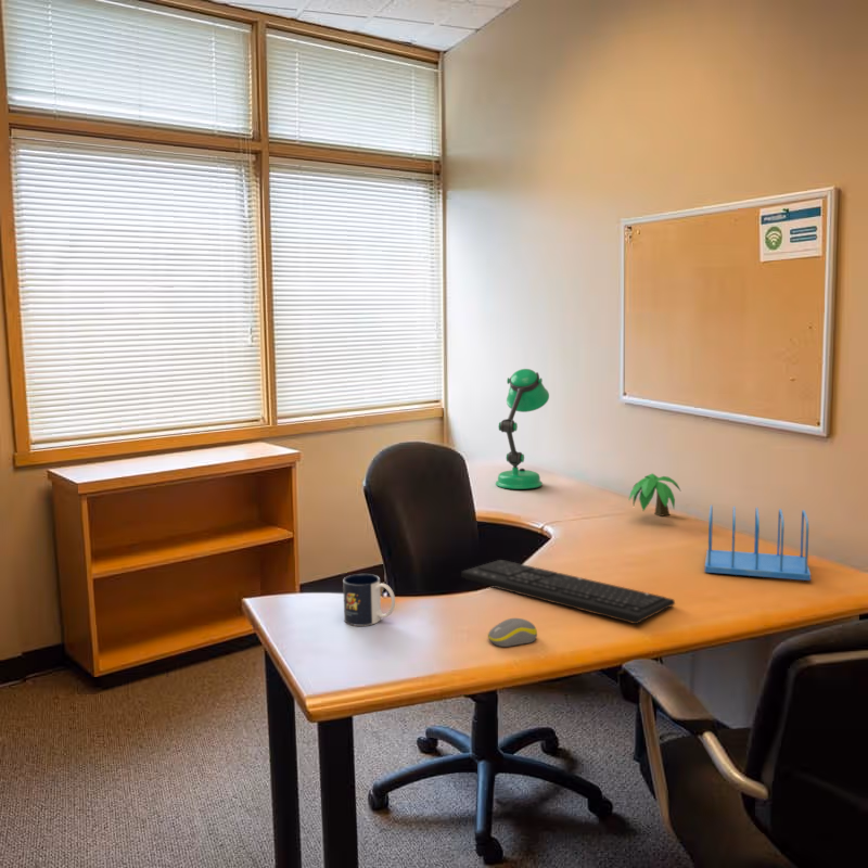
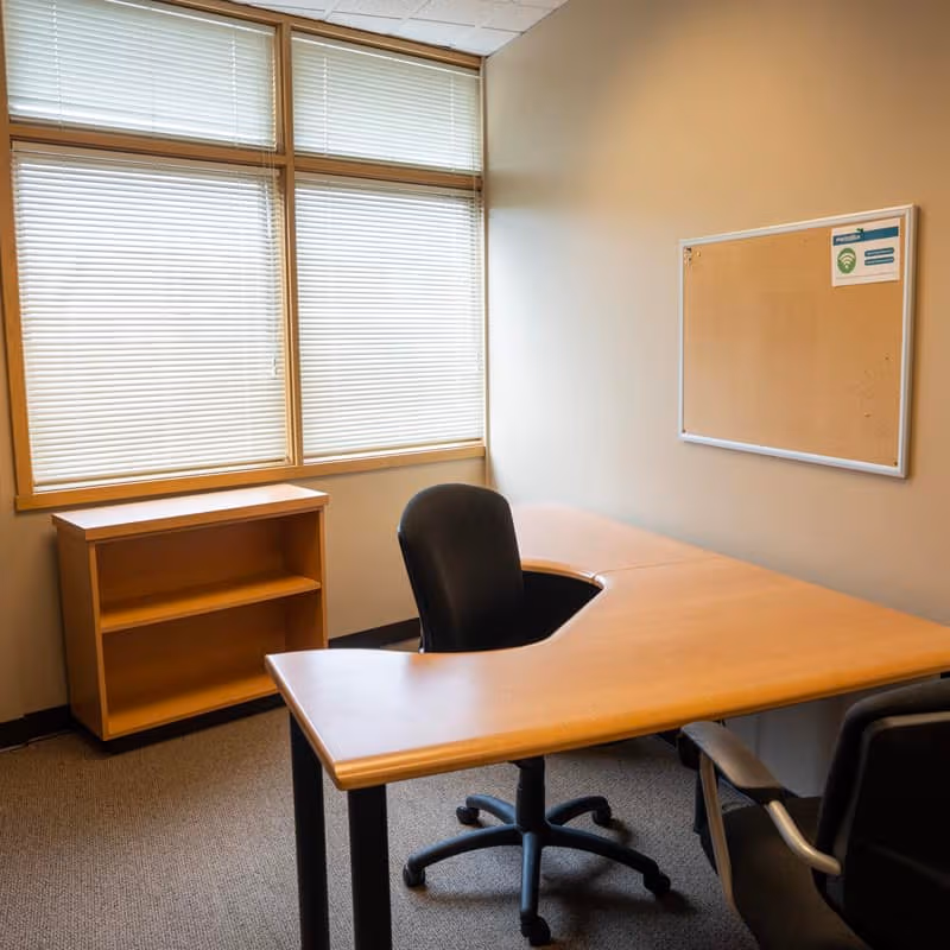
- computer mouse (512, 630)
- palm tree (652, 497)
- keyboard (562, 586)
- mug (369, 600)
- desk lamp (516, 427)
- file sorter (756, 539)
